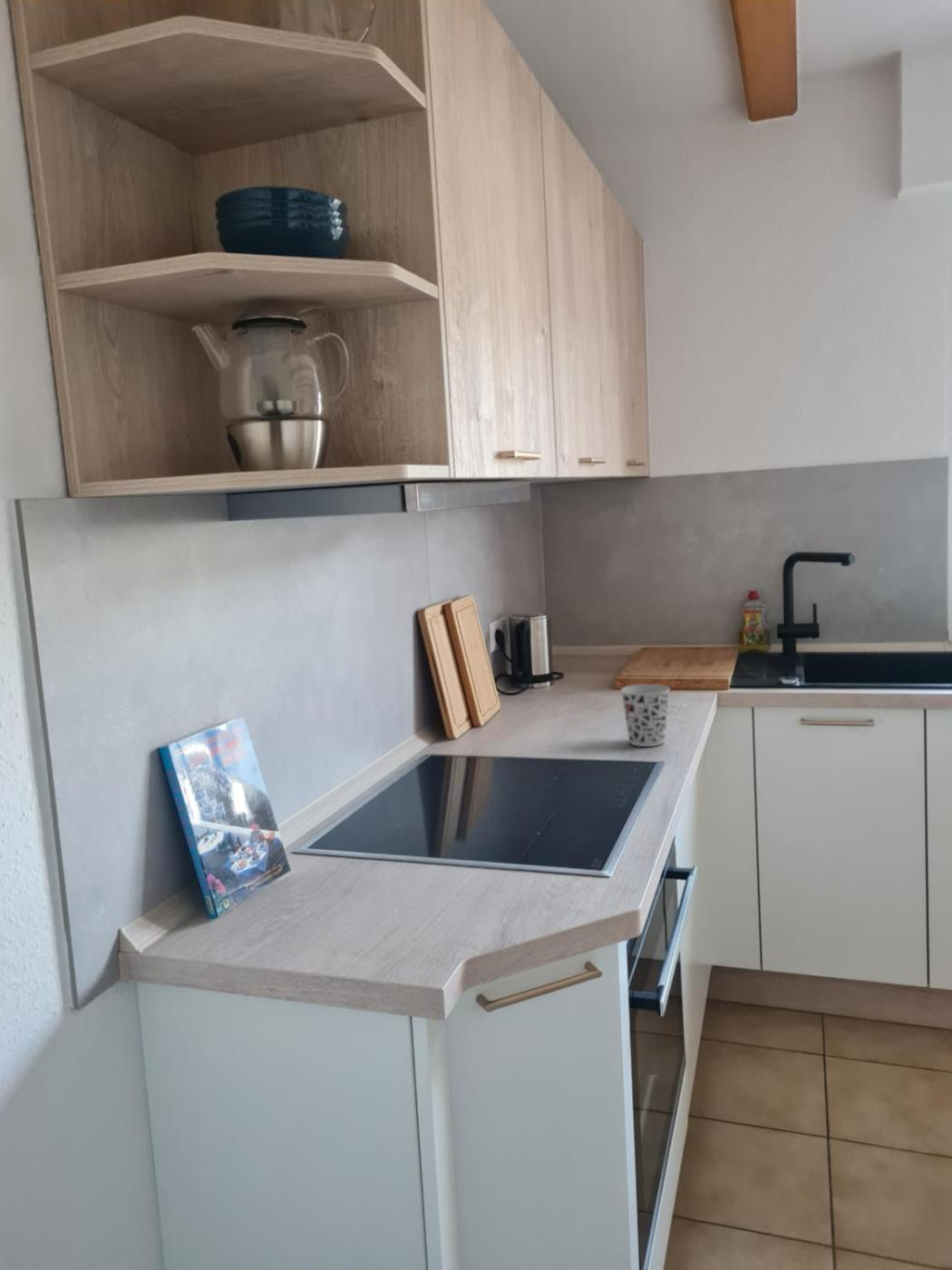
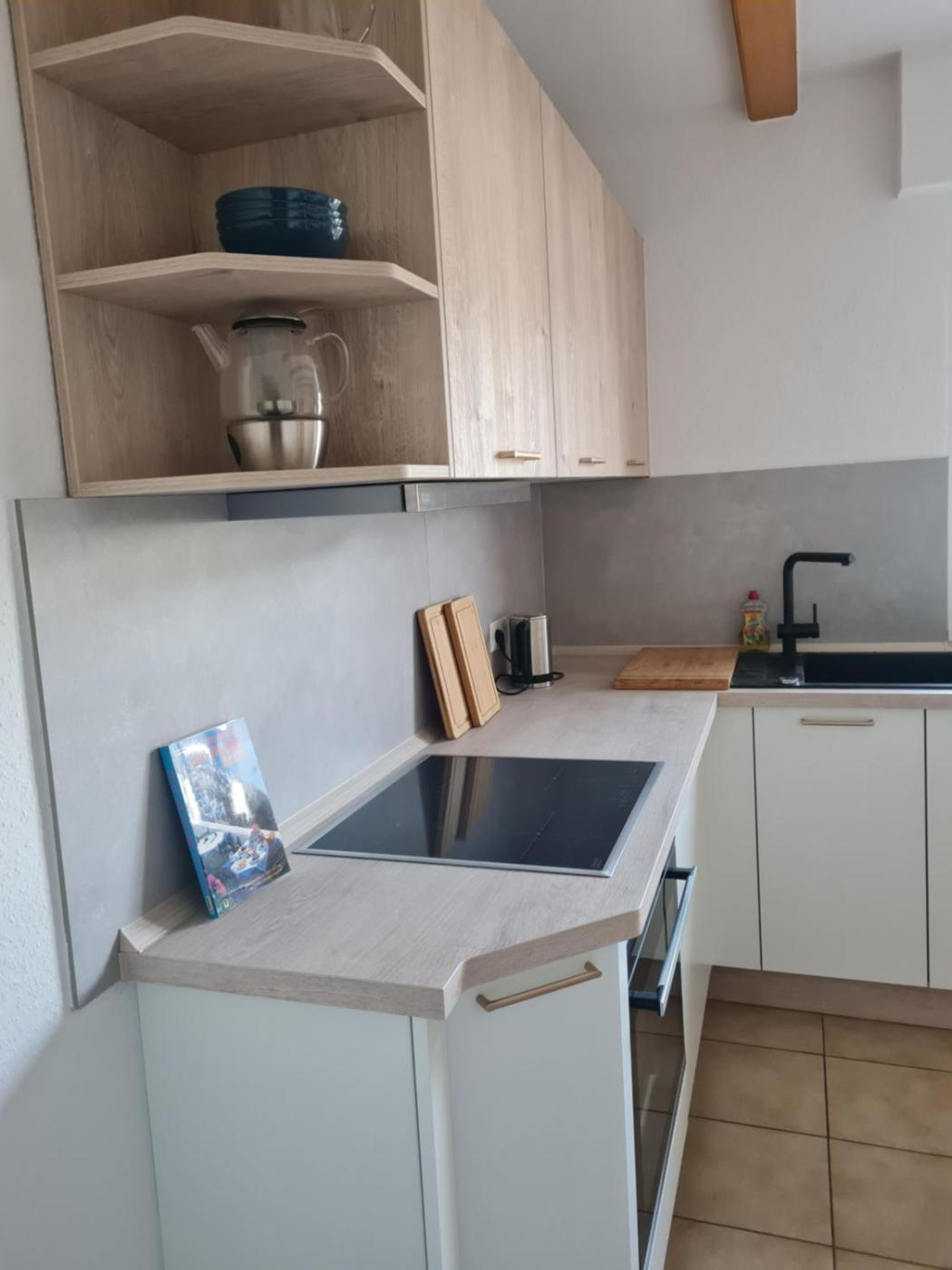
- cup (646, 716)
